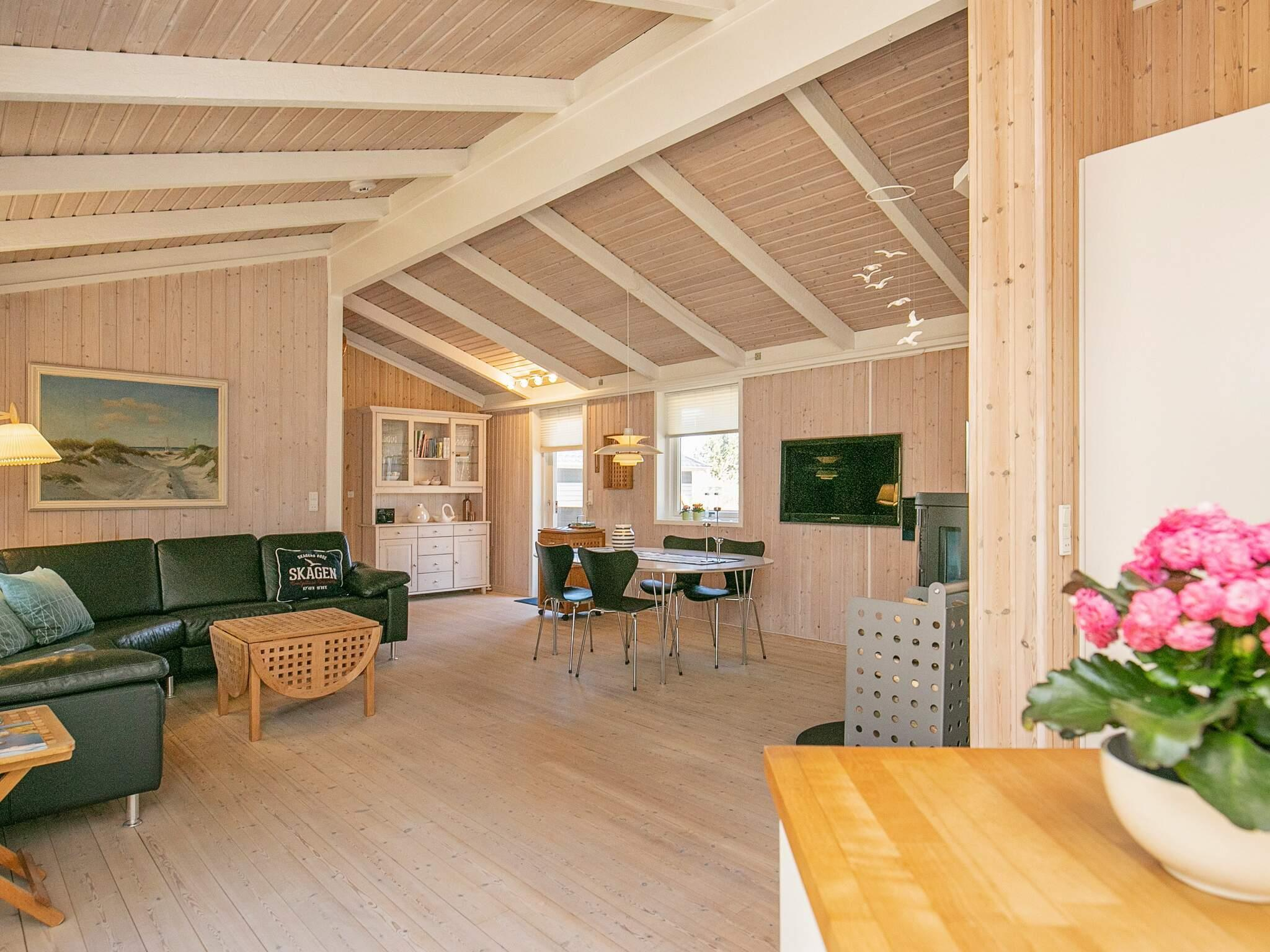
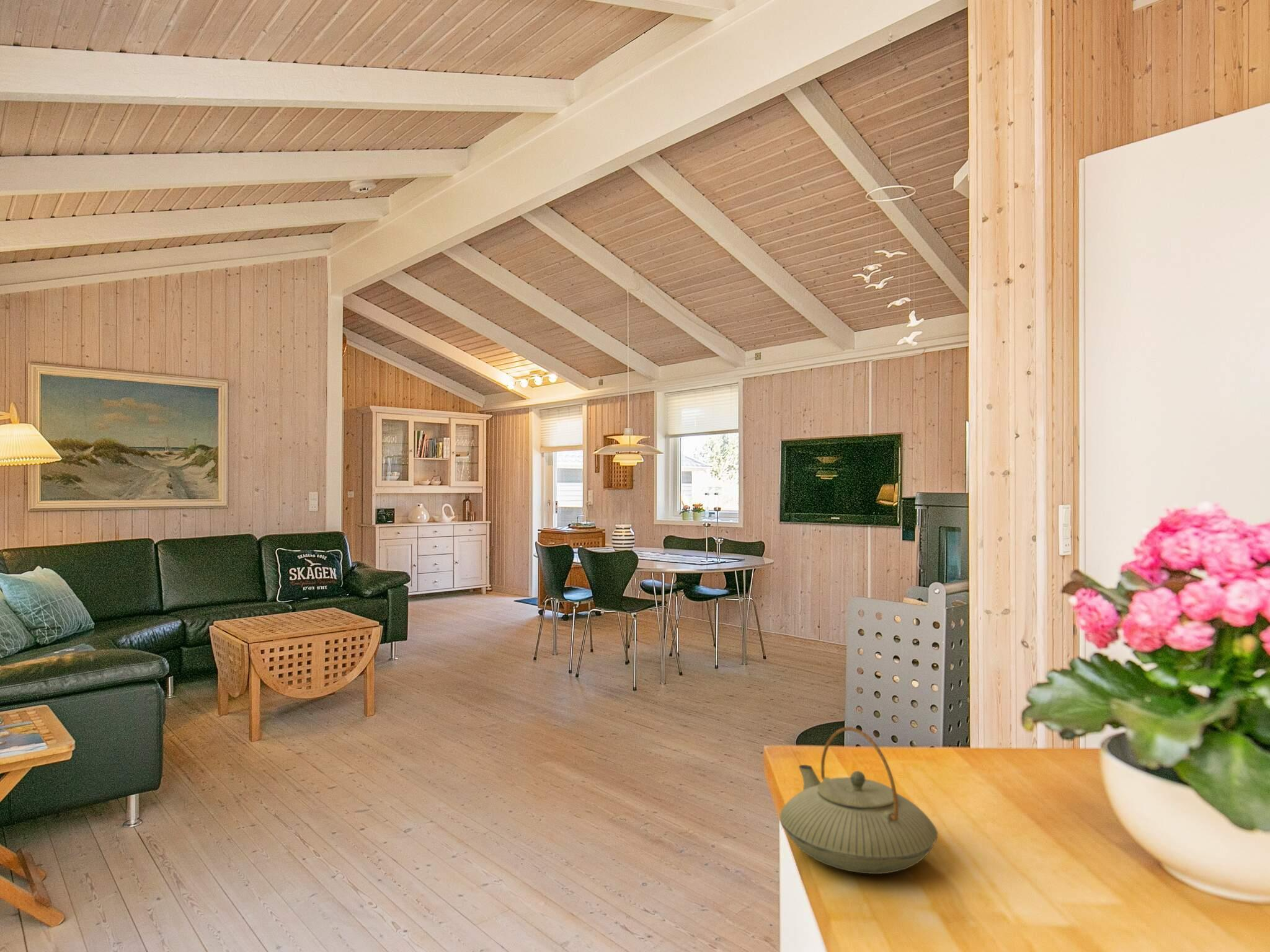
+ teapot (850, 786)
